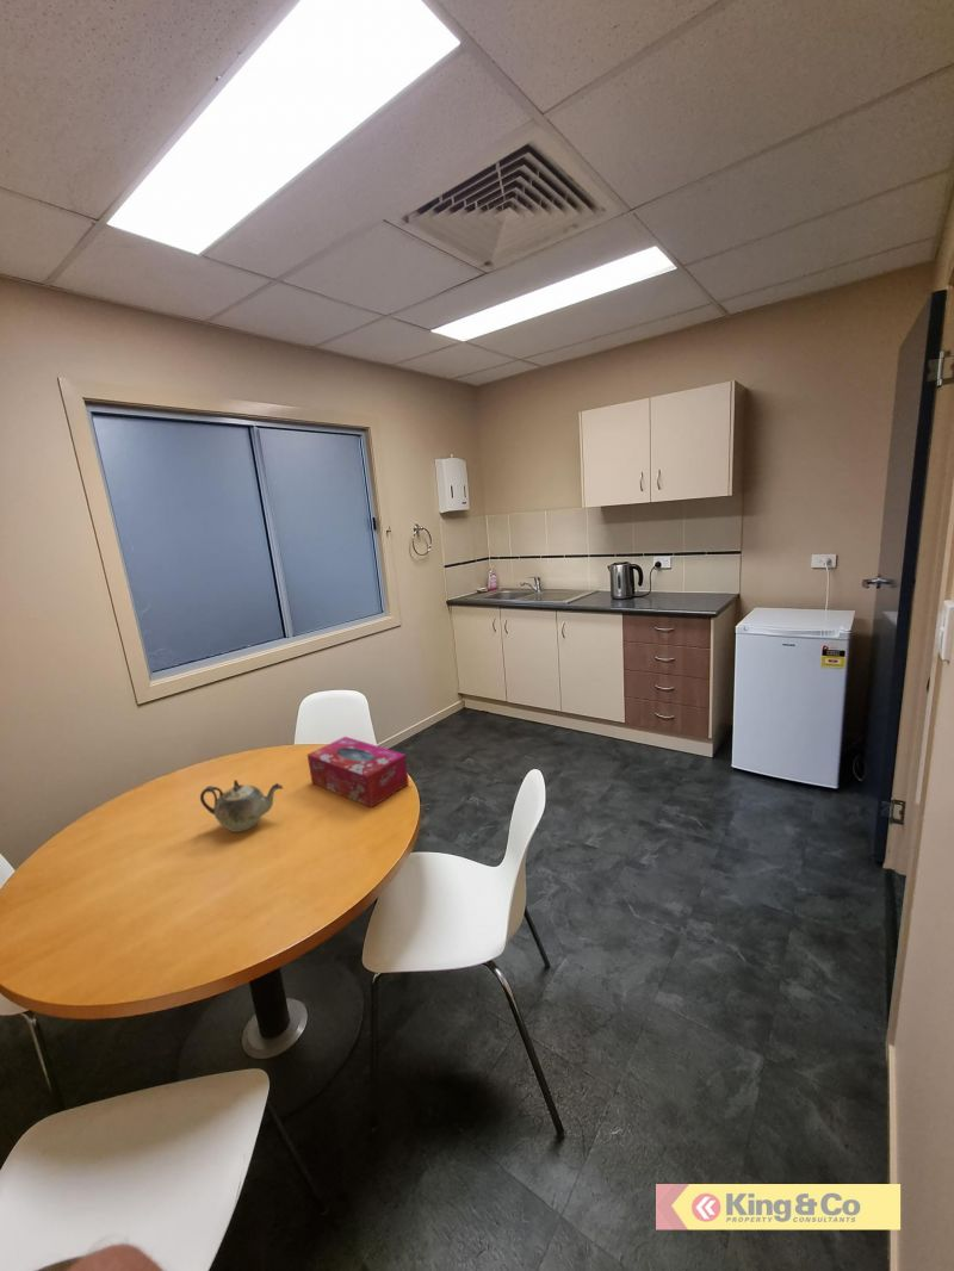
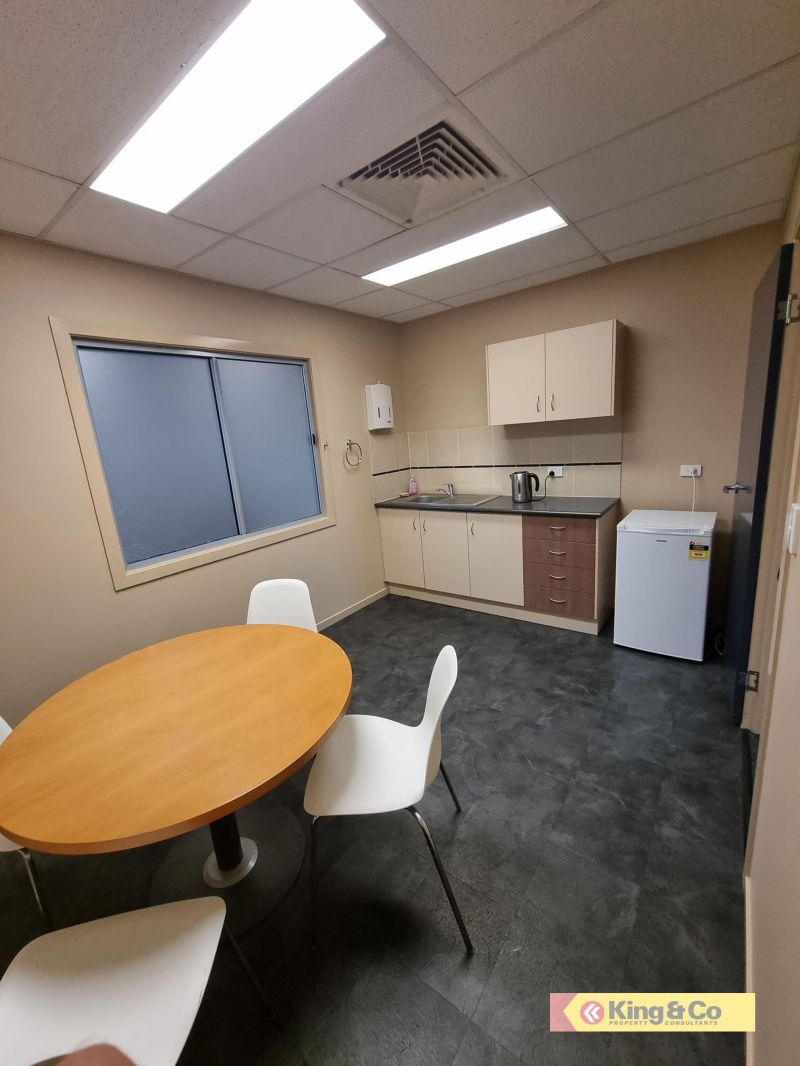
- tissue box (357, 768)
- teapot (243, 801)
